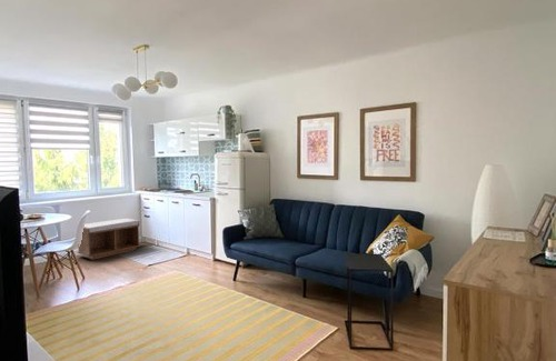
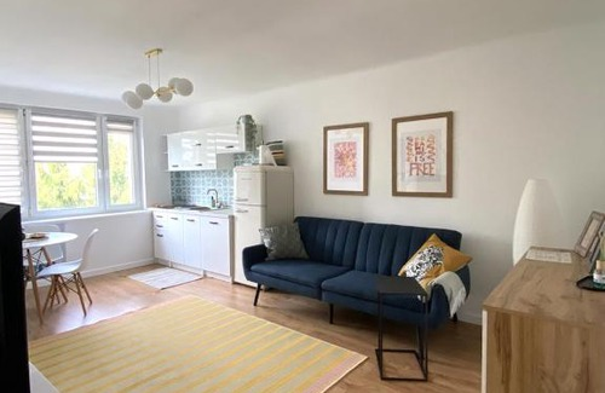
- bench (109, 237)
